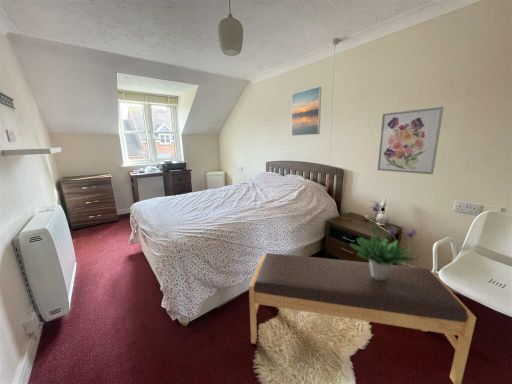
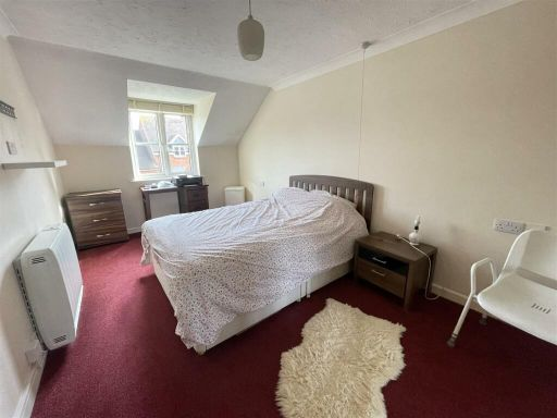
- potted plant (382, 240)
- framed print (305, 113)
- wall art (406, 142)
- bench (342, 305)
